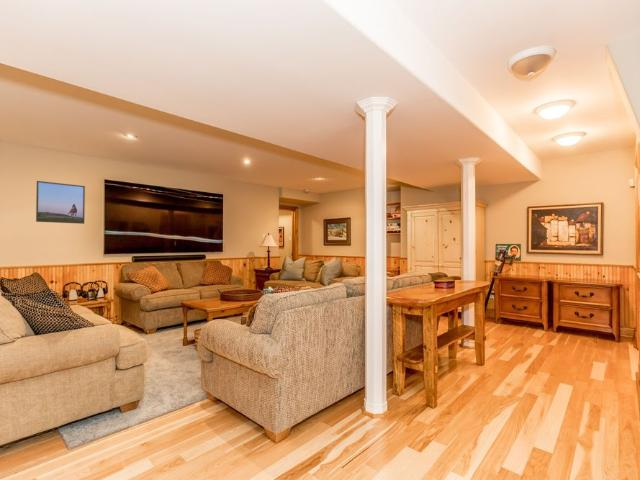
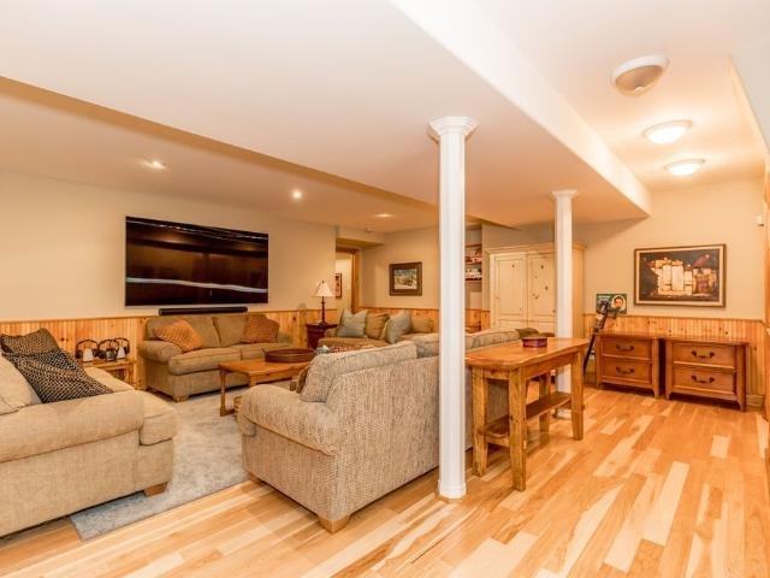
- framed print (61, 203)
